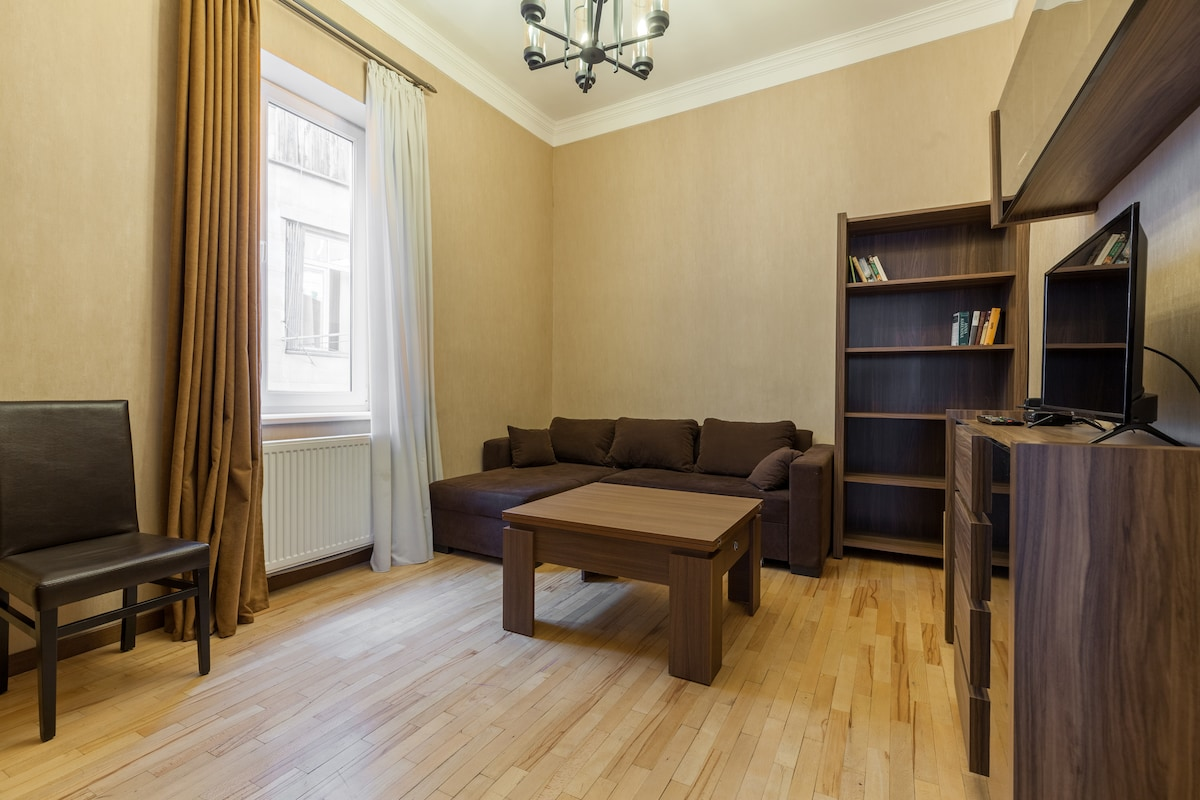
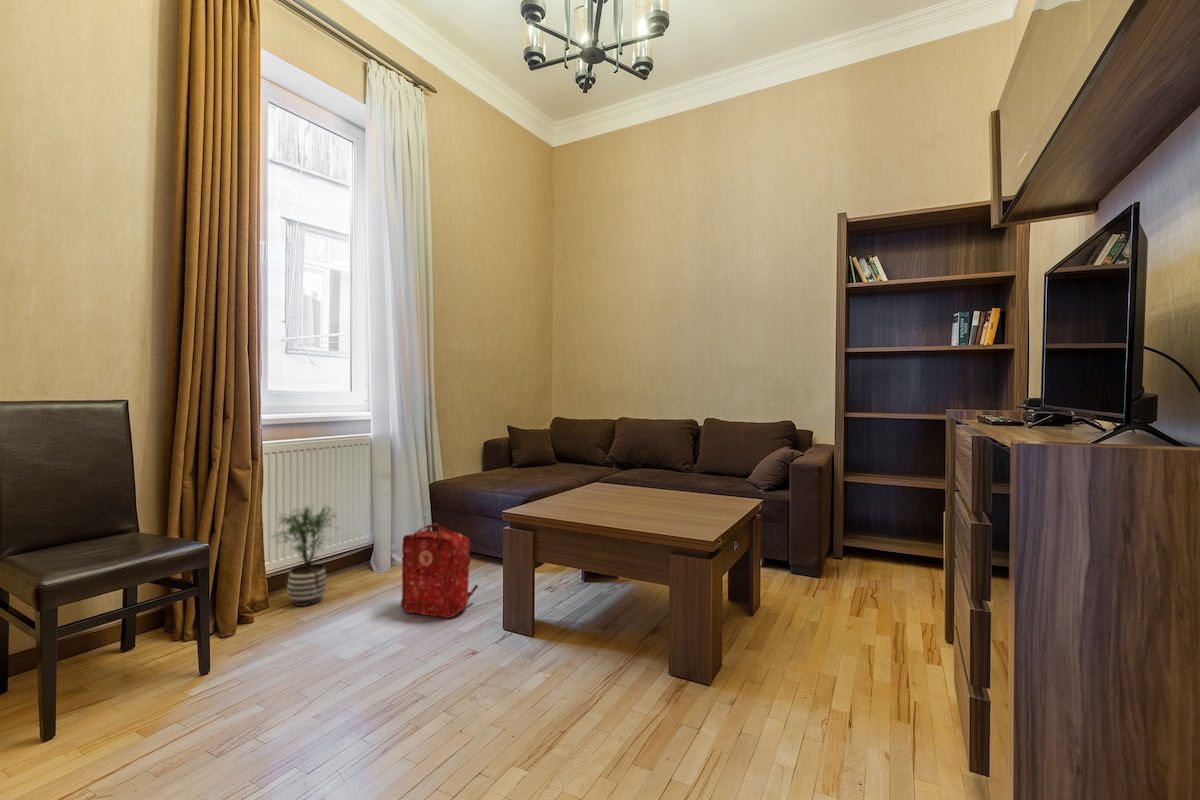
+ backpack (436, 564)
+ potted plant (305, 554)
